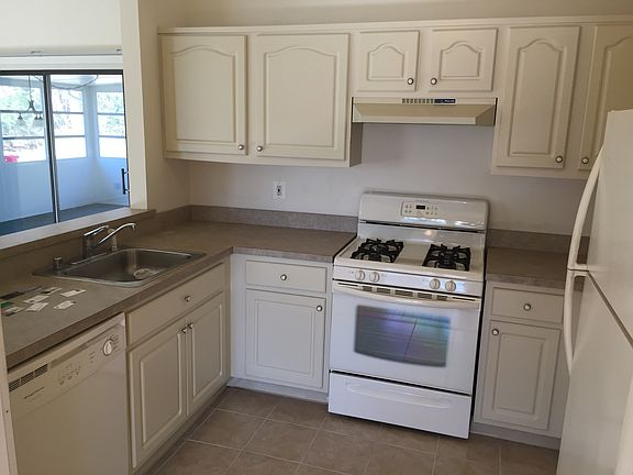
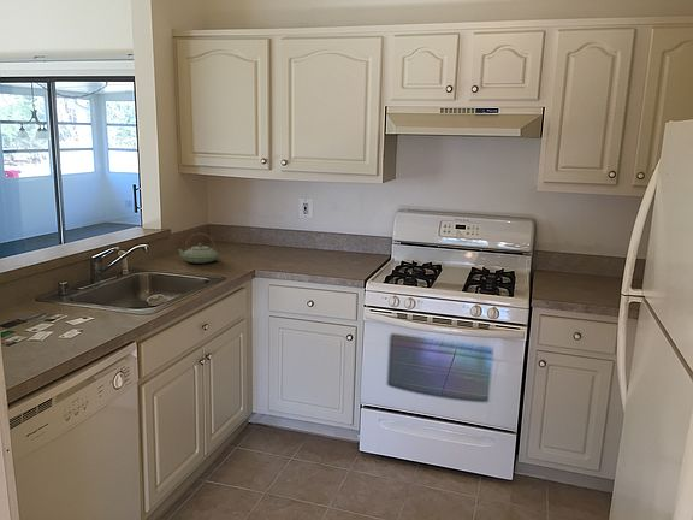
+ teapot (197, 247)
